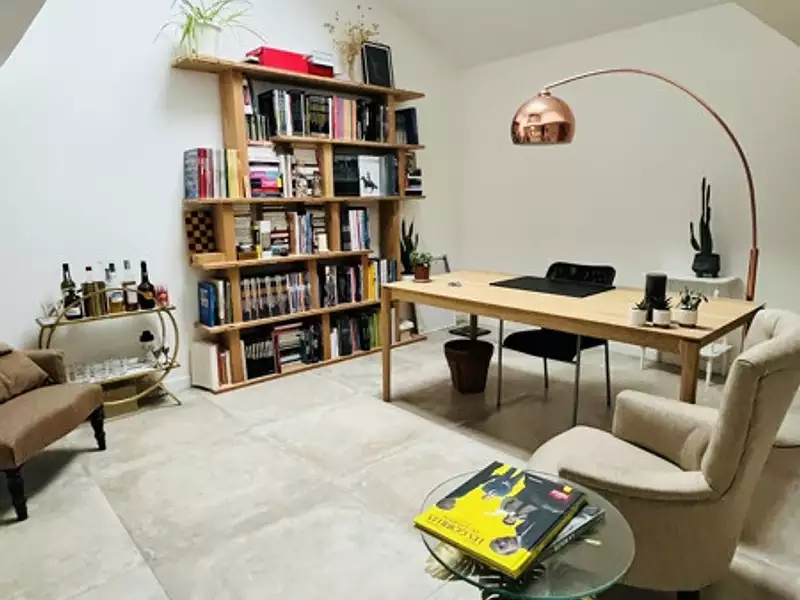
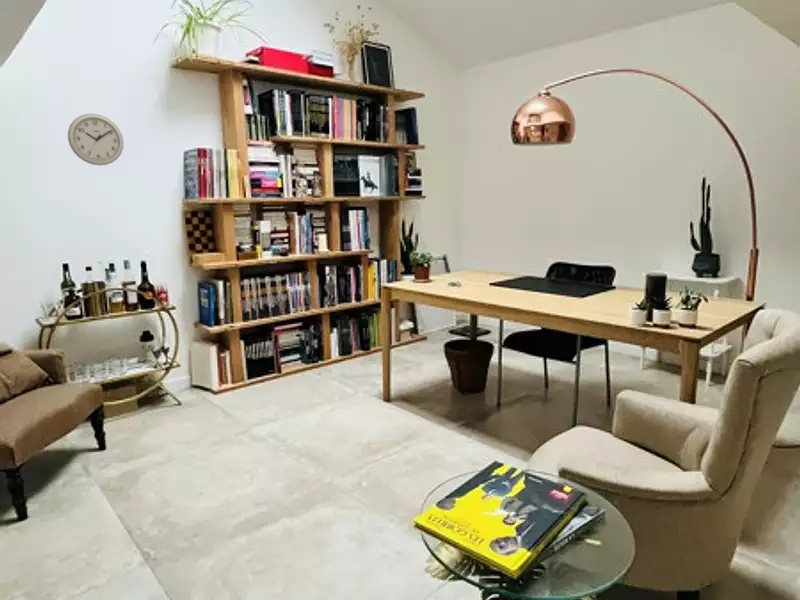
+ wall clock (96, 139)
